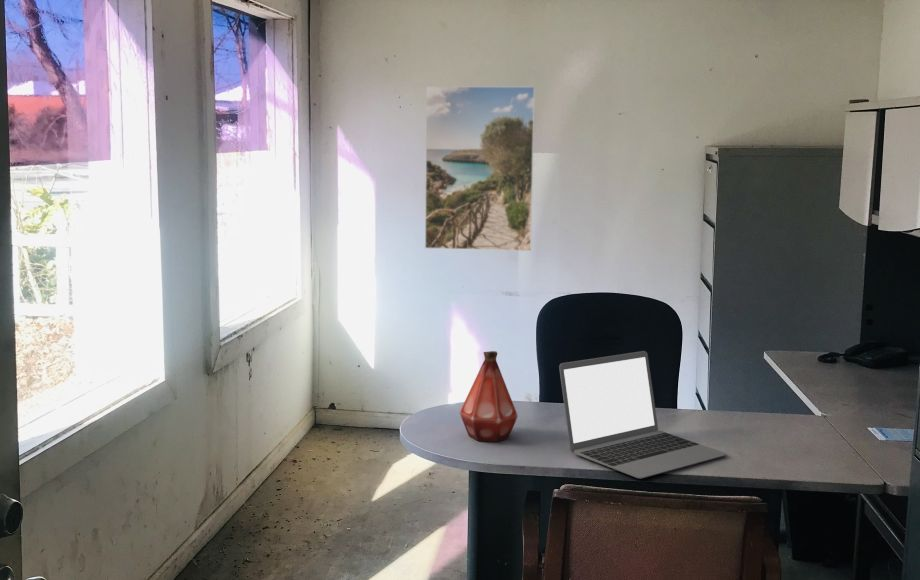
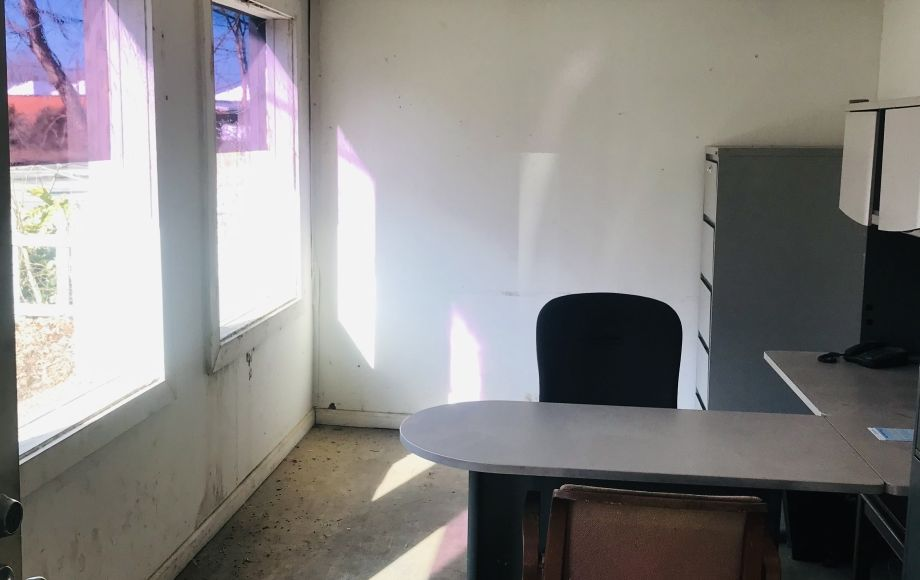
- bottle (490, 394)
- laptop (643, 409)
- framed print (478, 169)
